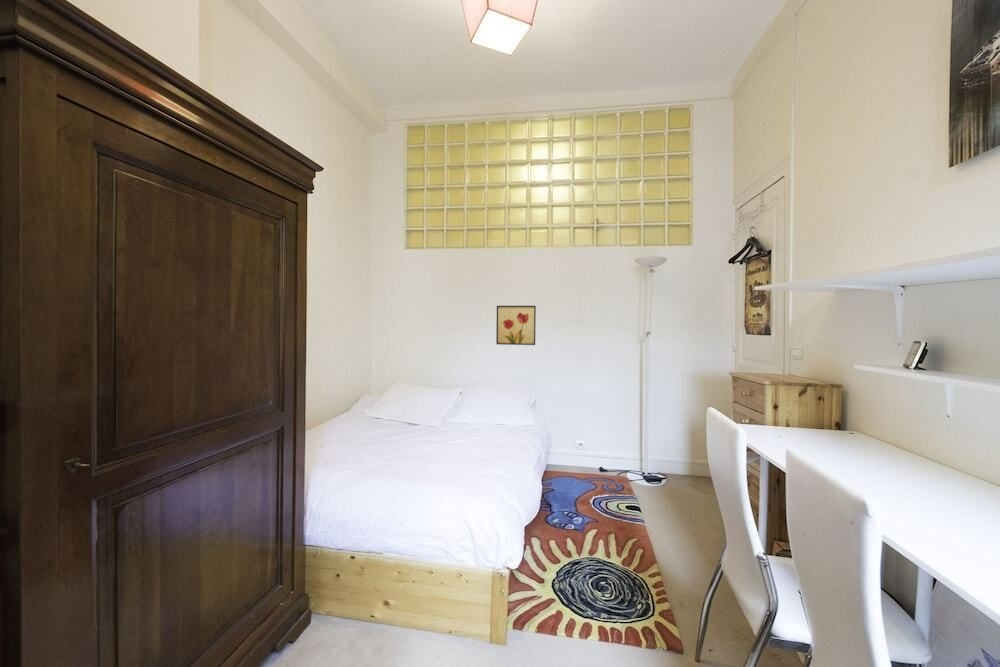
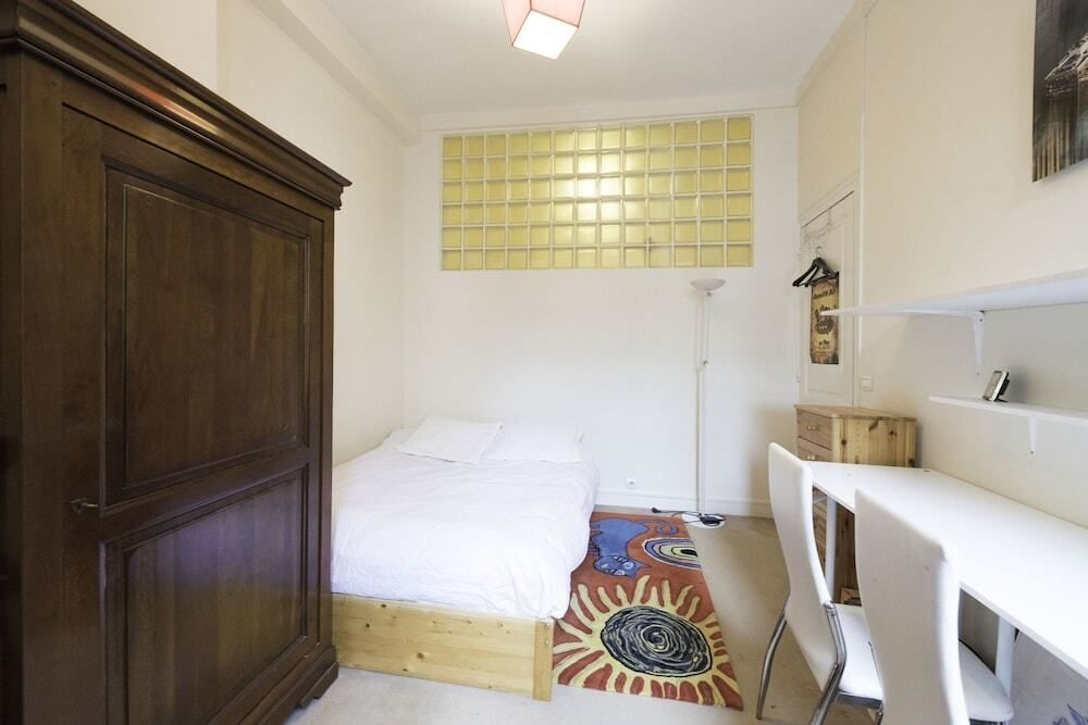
- wall art (516, 325)
